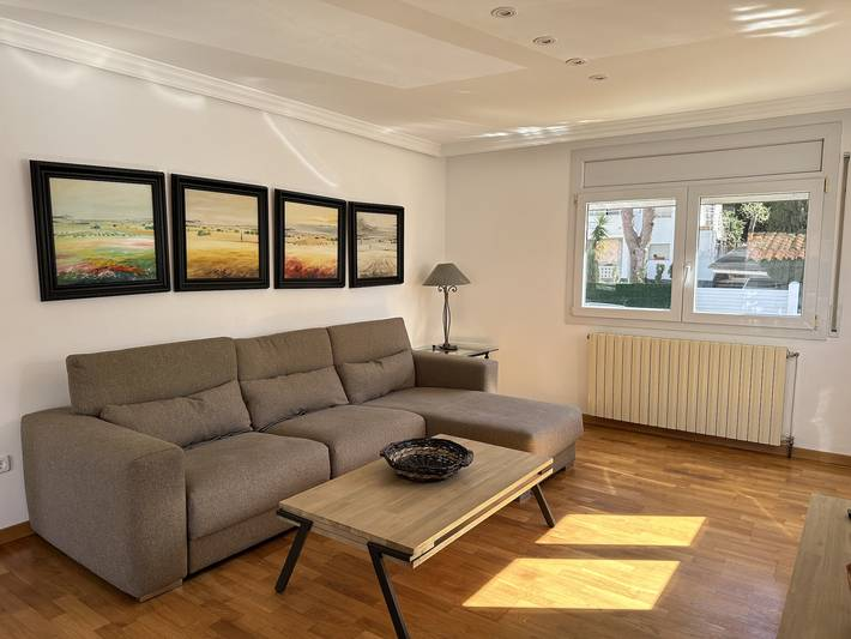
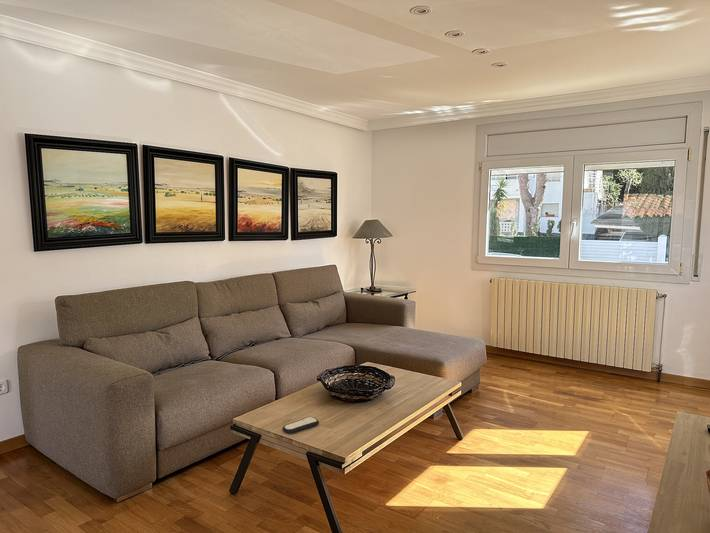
+ remote control (300, 425)
